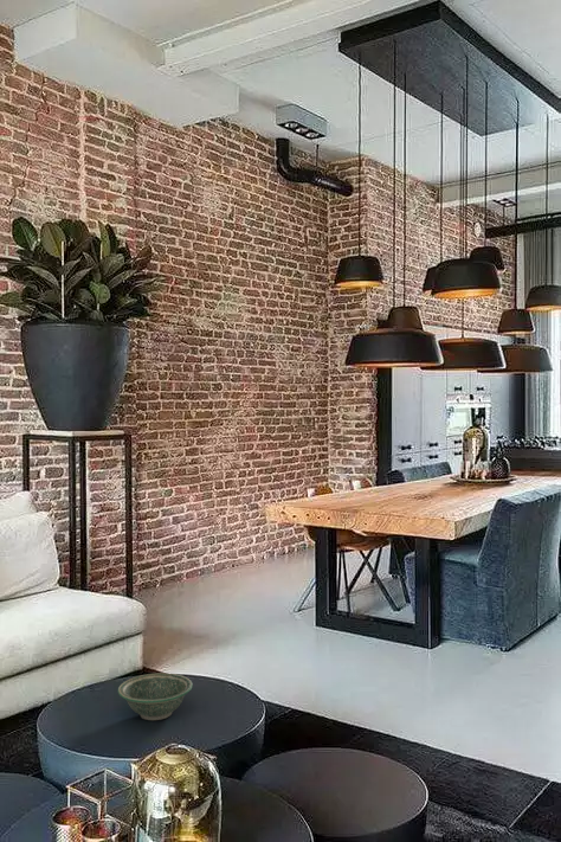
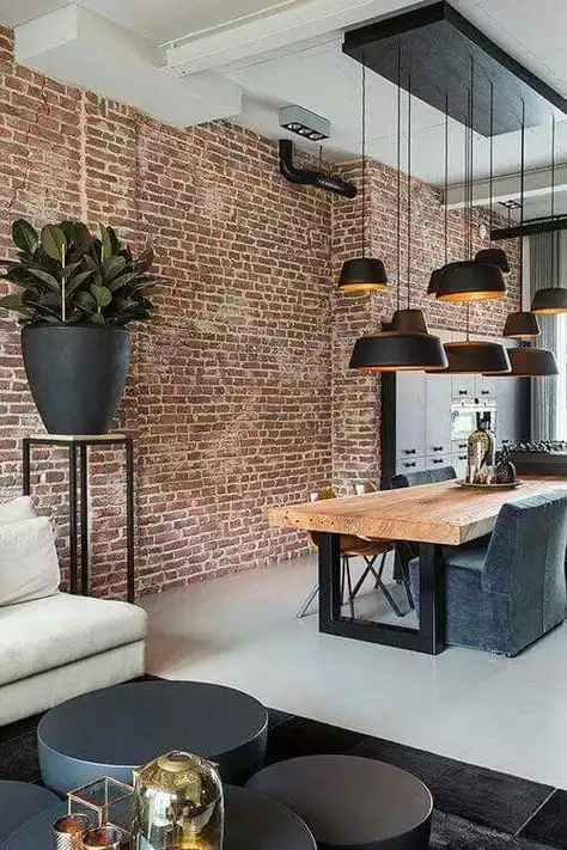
- bowl (155, 700)
